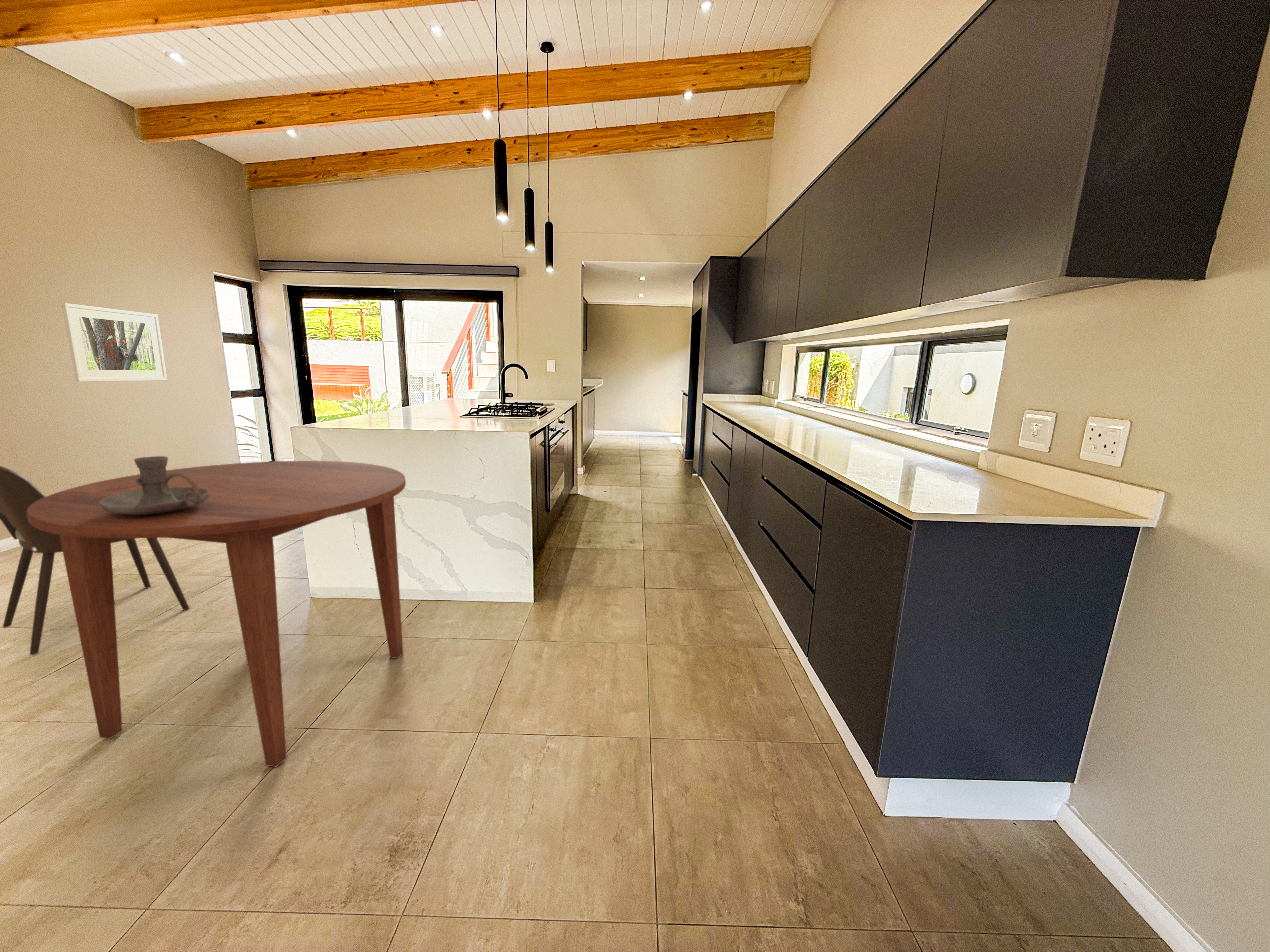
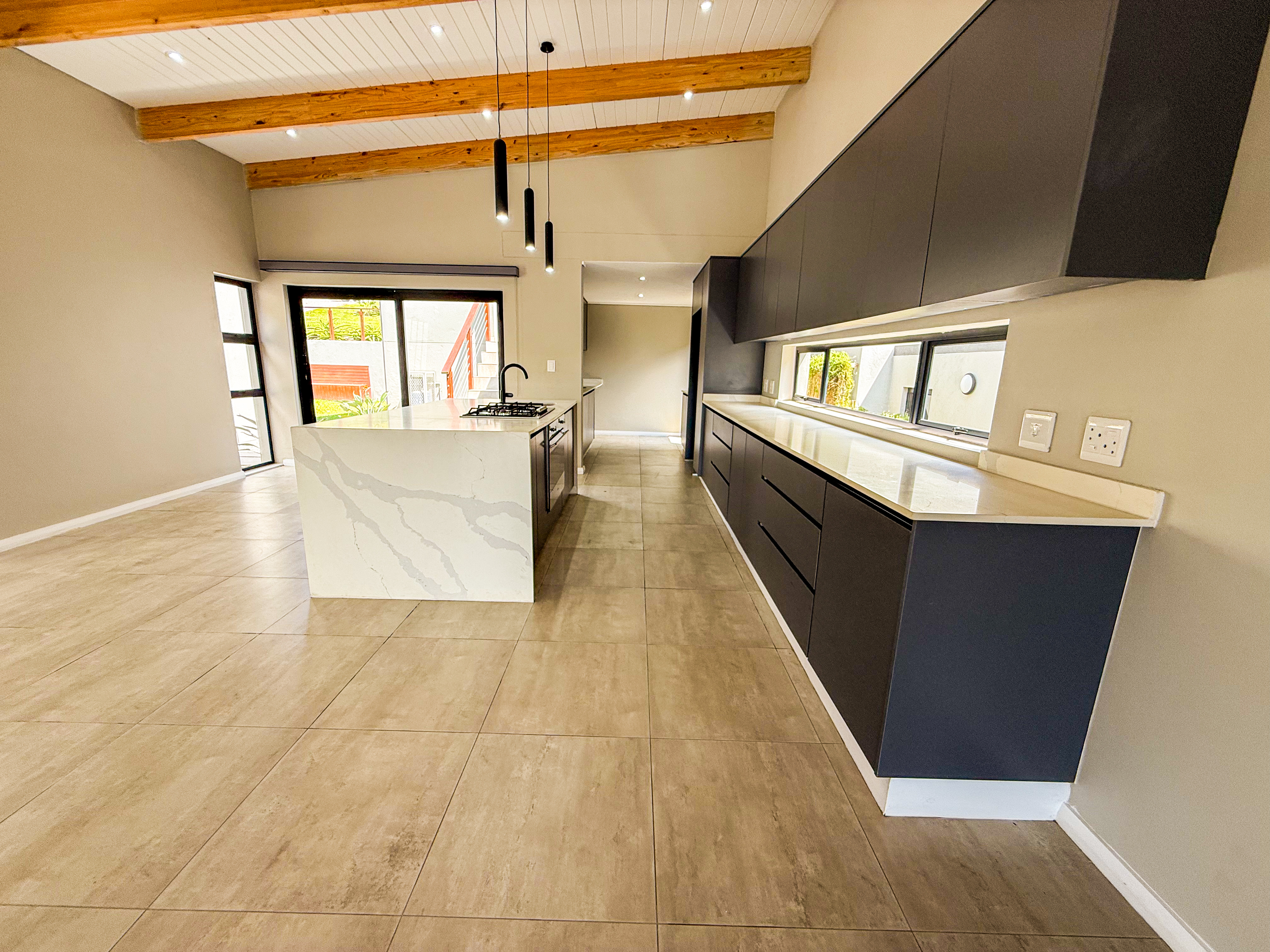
- dining chair (60, 540)
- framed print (120, 345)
- dining table (261, 592)
- candle holder (162, 484)
